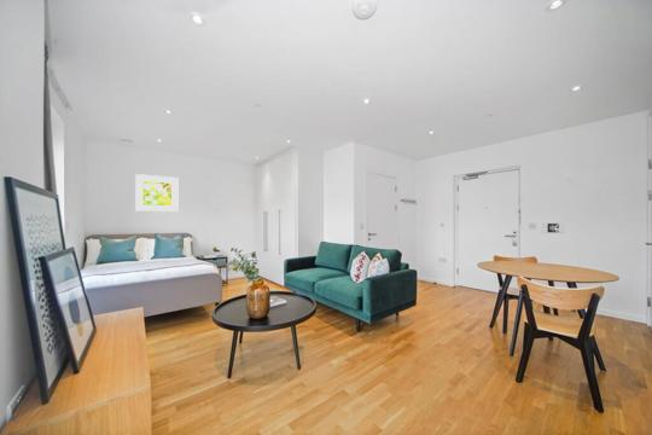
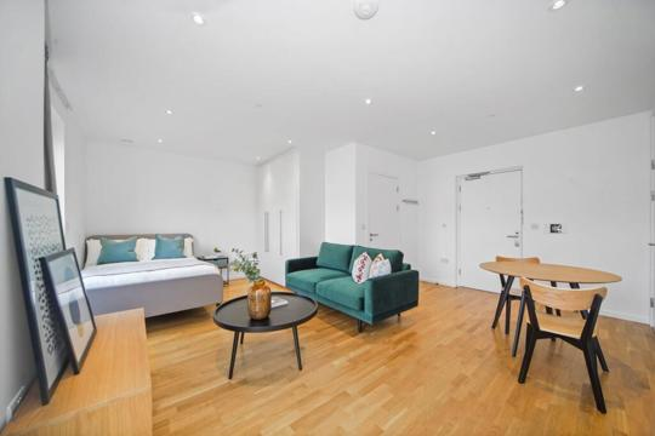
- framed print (157, 193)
